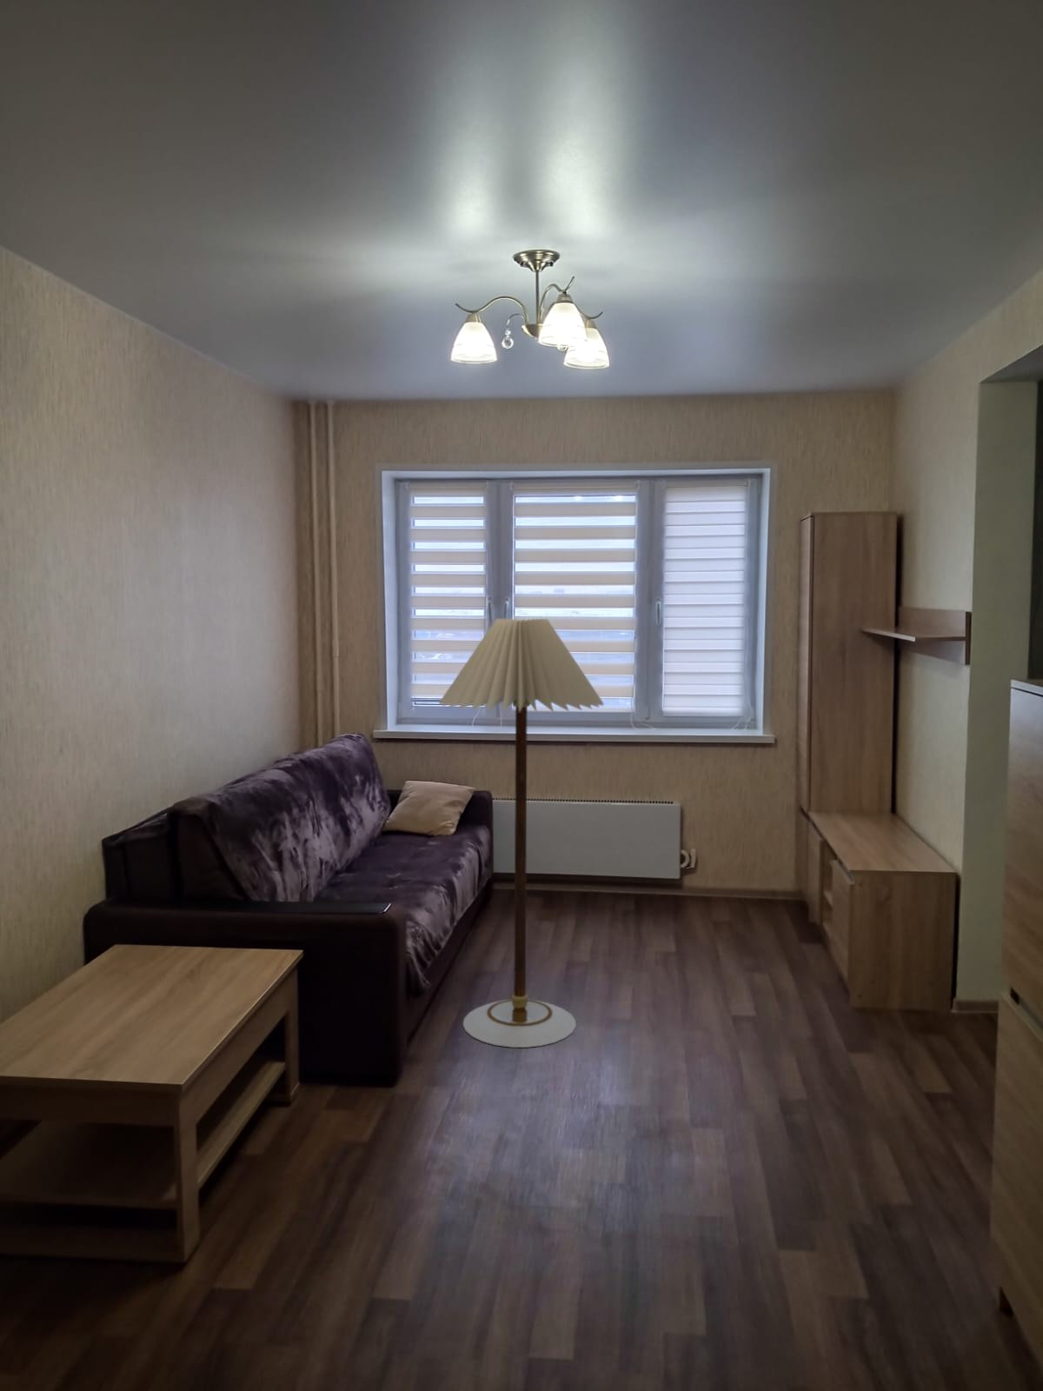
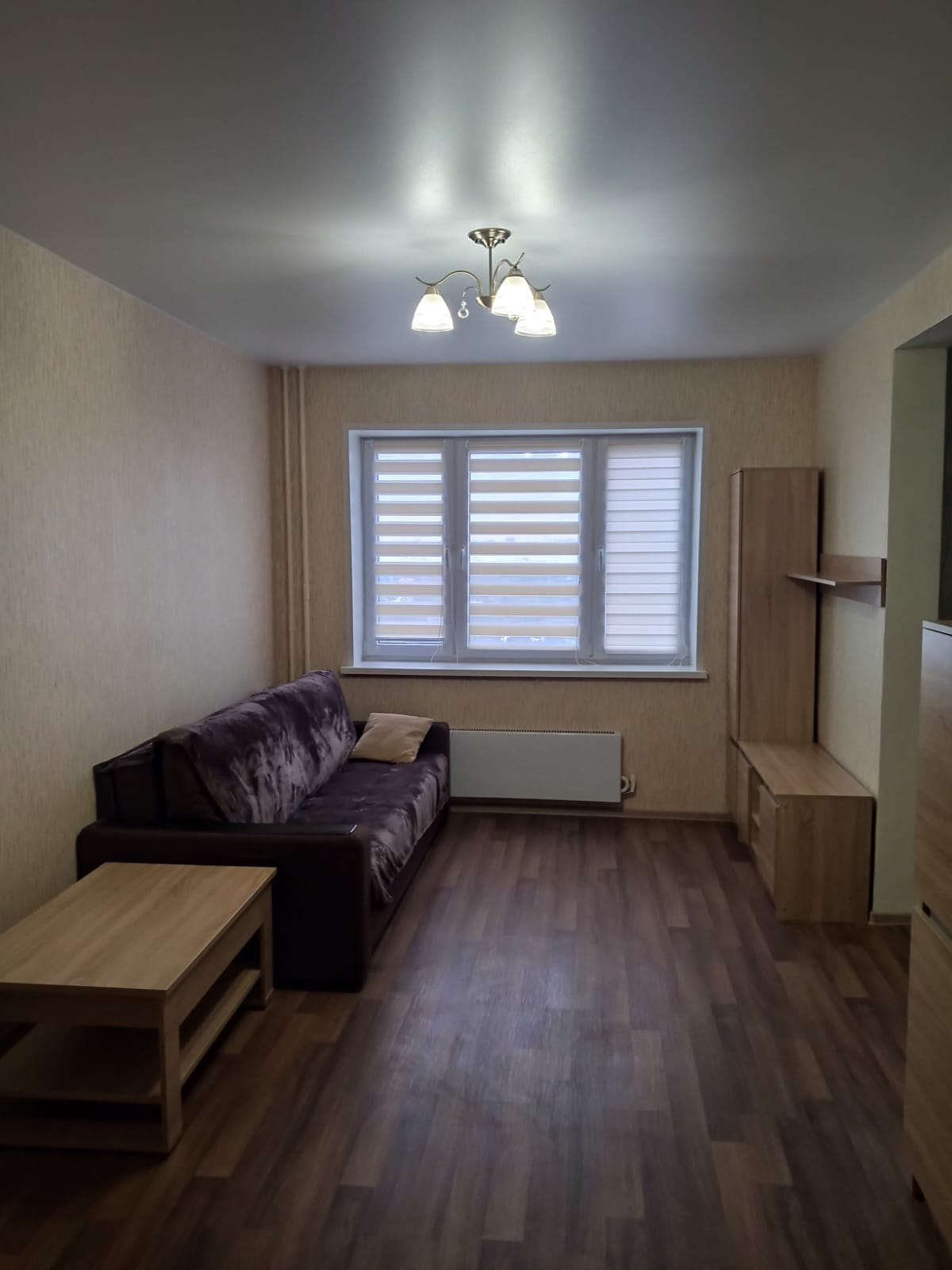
- floor lamp (520, 824)
